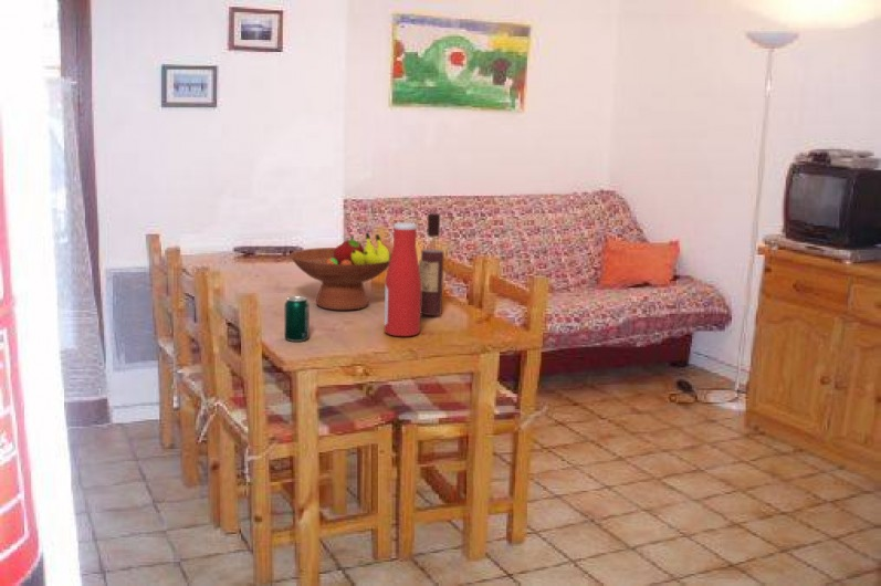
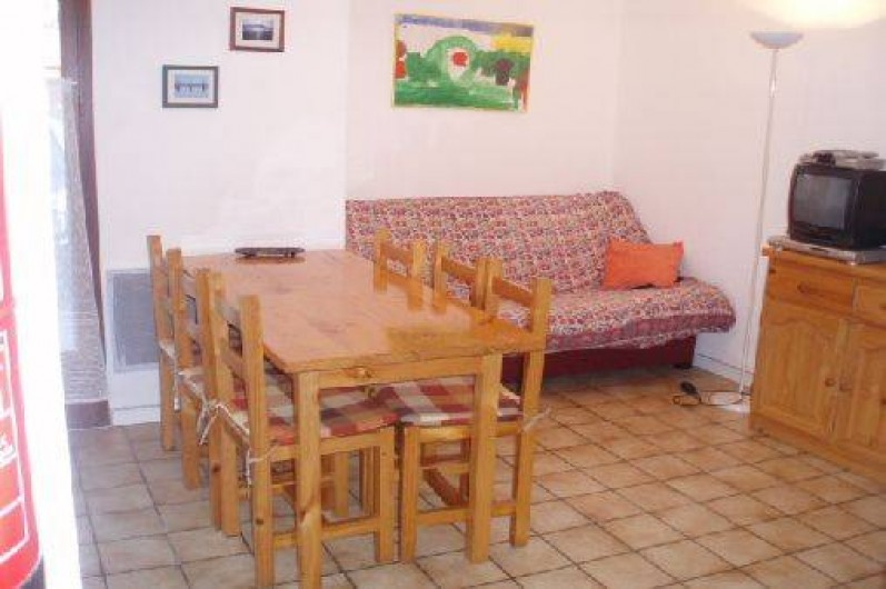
- wine bottle (432, 264)
- bottle (402, 279)
- fruit bowl (342, 271)
- beverage can (296, 318)
